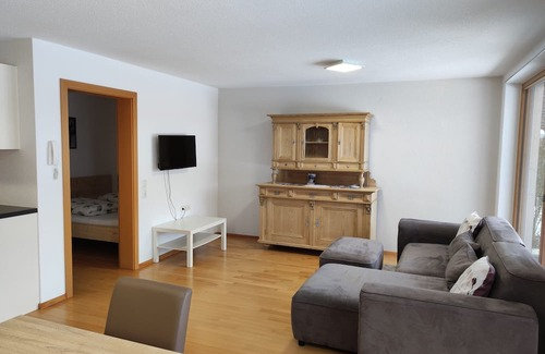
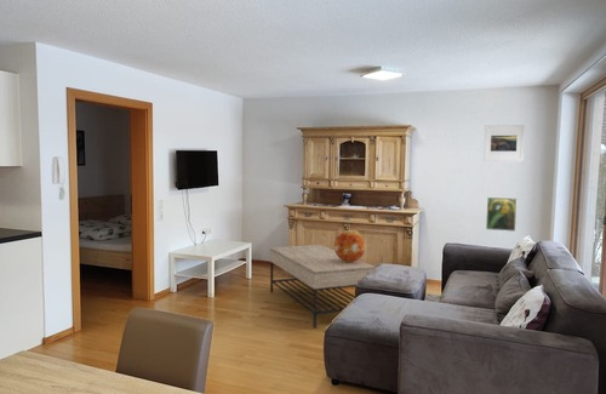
+ decorative sphere (349, 246)
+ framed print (503, 143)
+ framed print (501, 213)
+ coffee table (316, 280)
